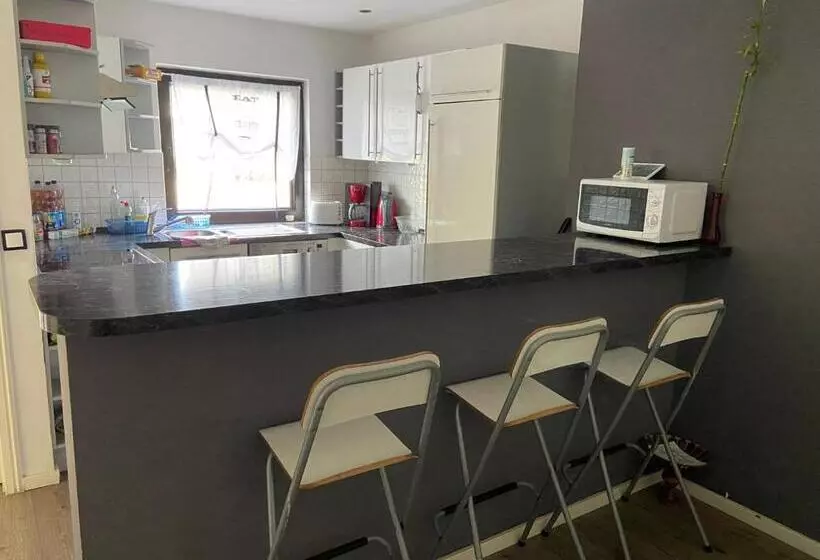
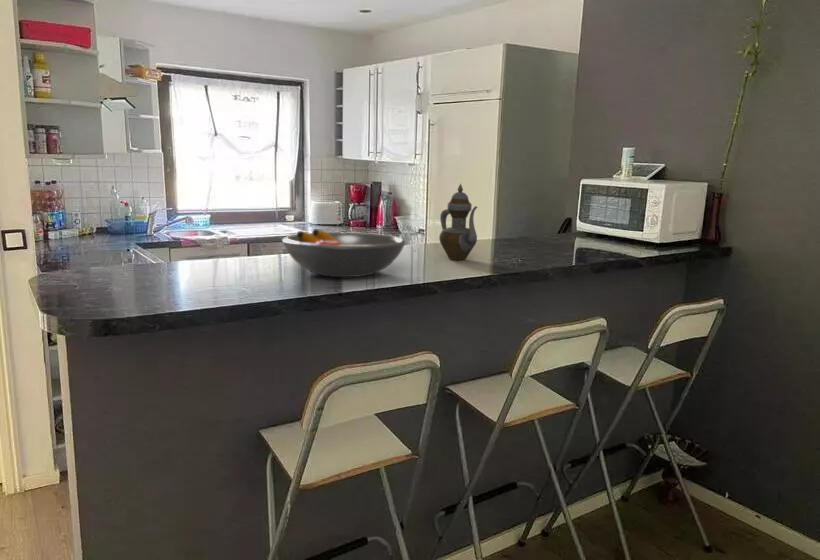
+ fruit bowl (344, 251)
+ teapot (458, 221)
